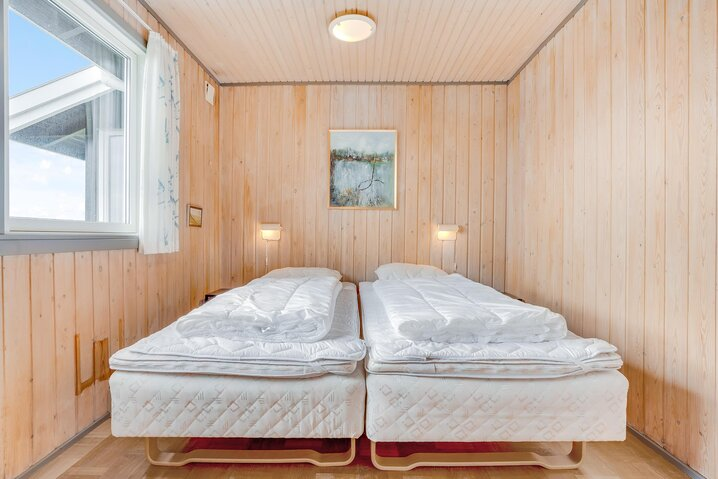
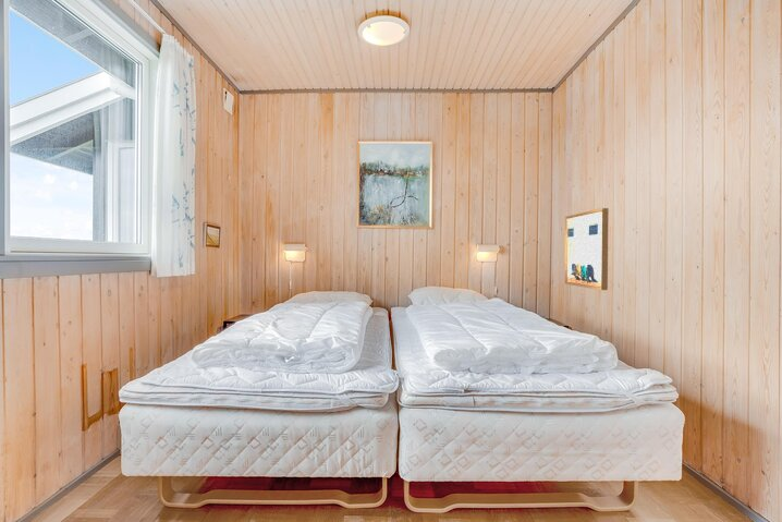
+ wall art (584, 250)
